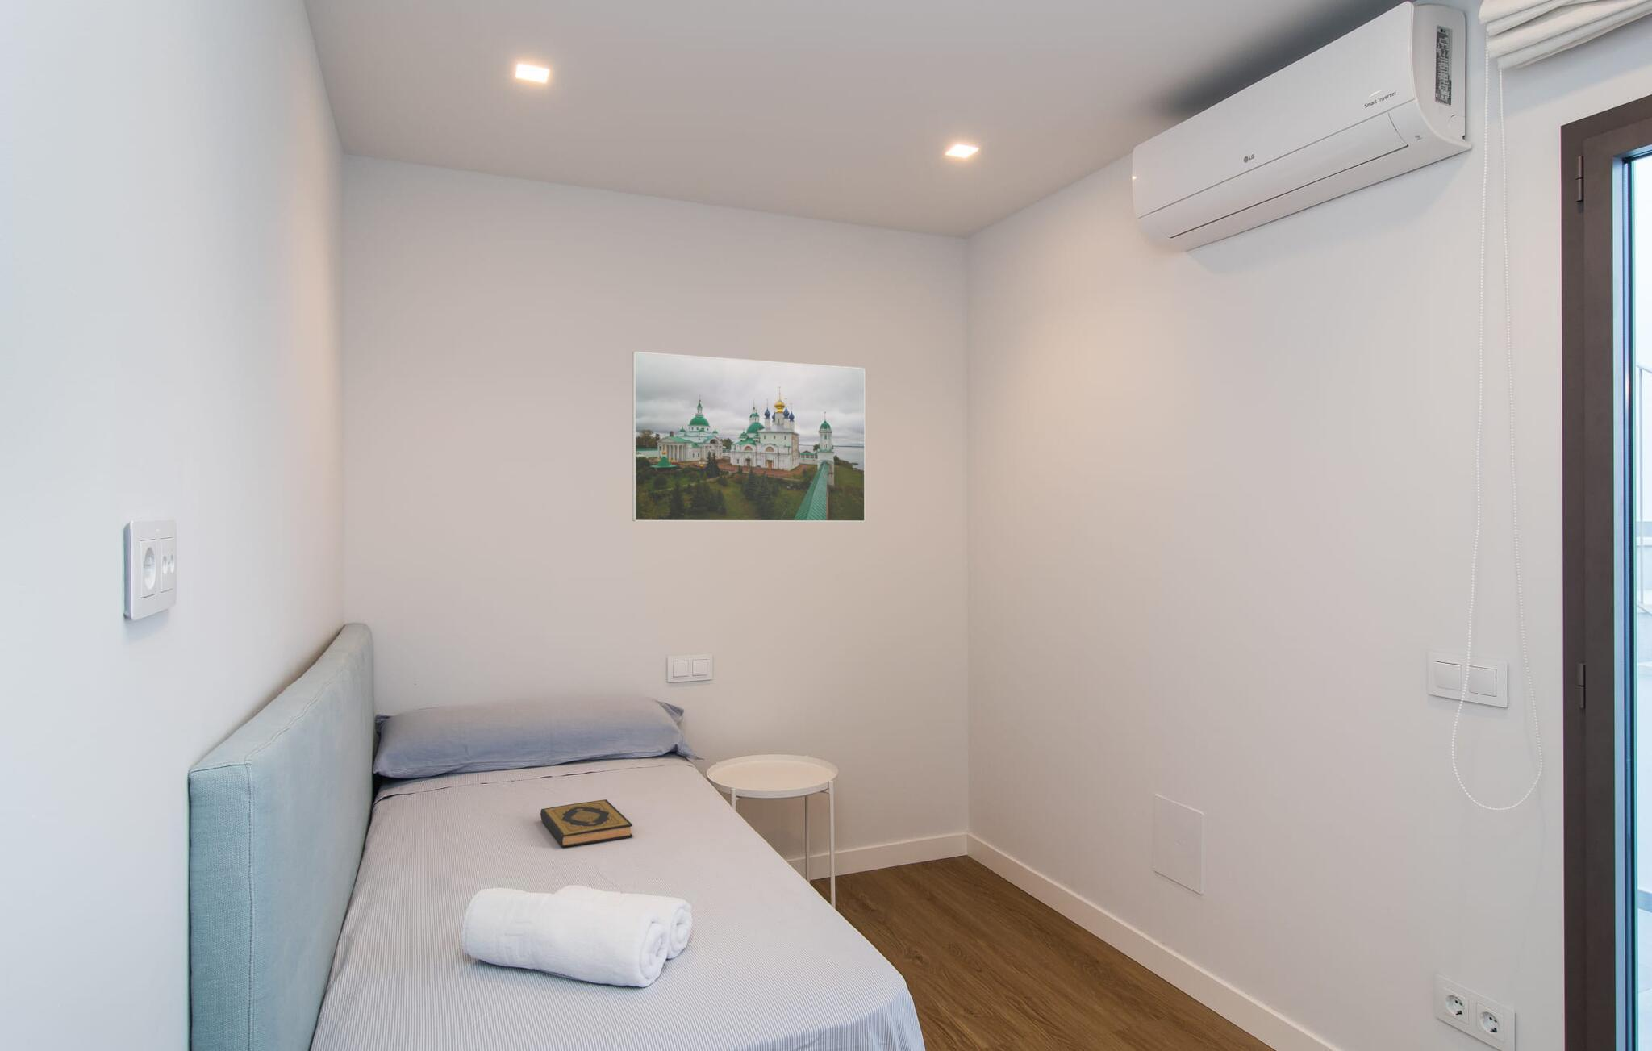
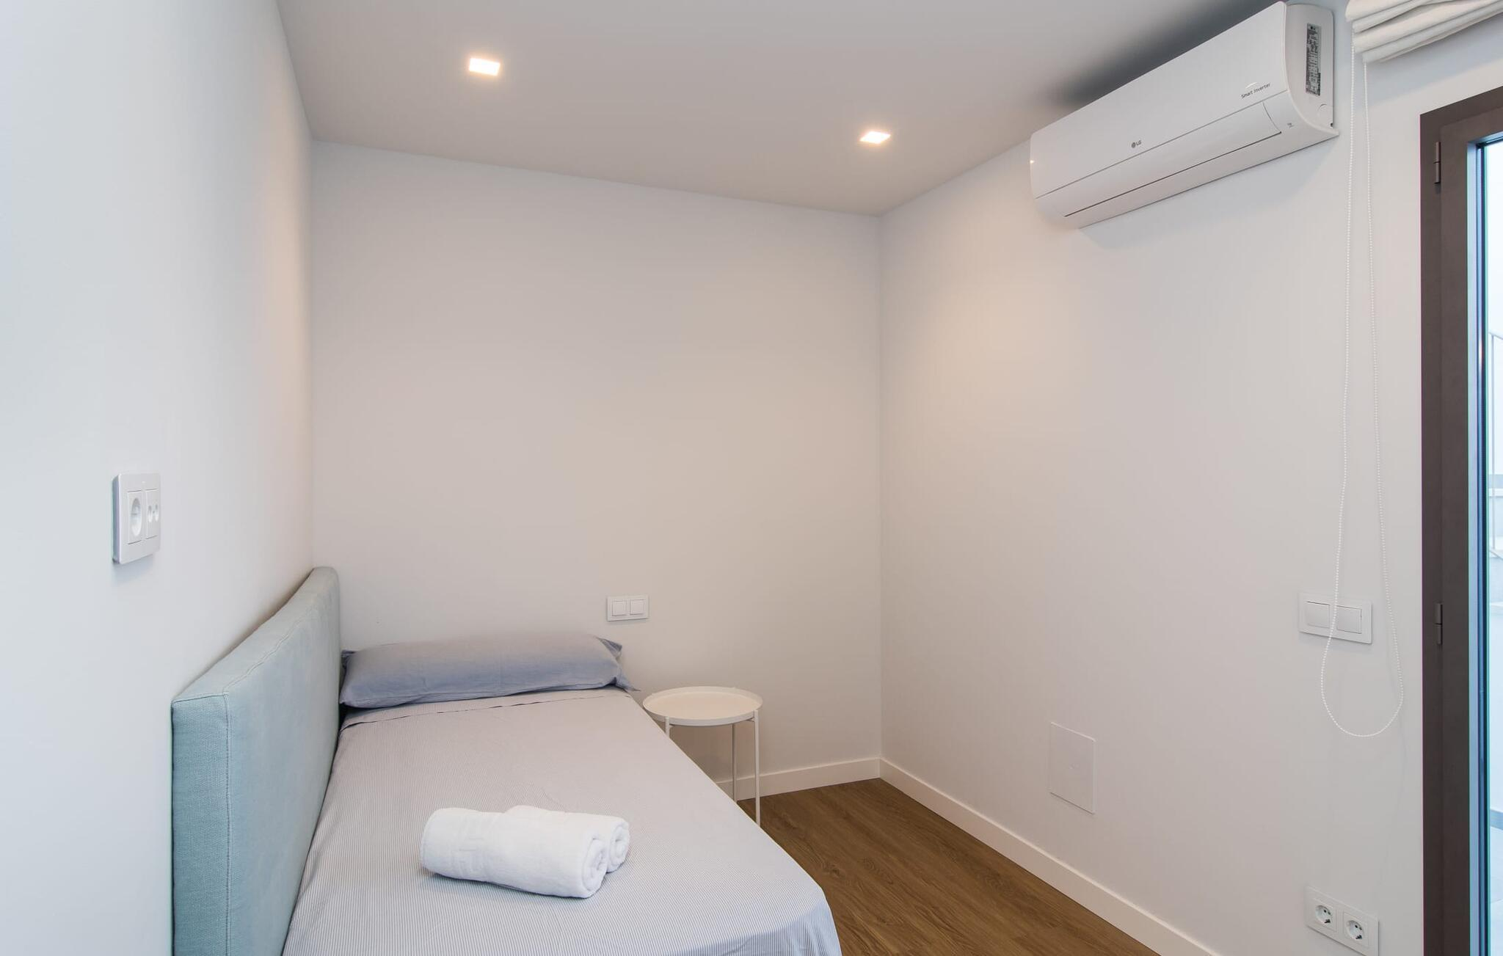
- hardback book (585, 822)
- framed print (754, 441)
